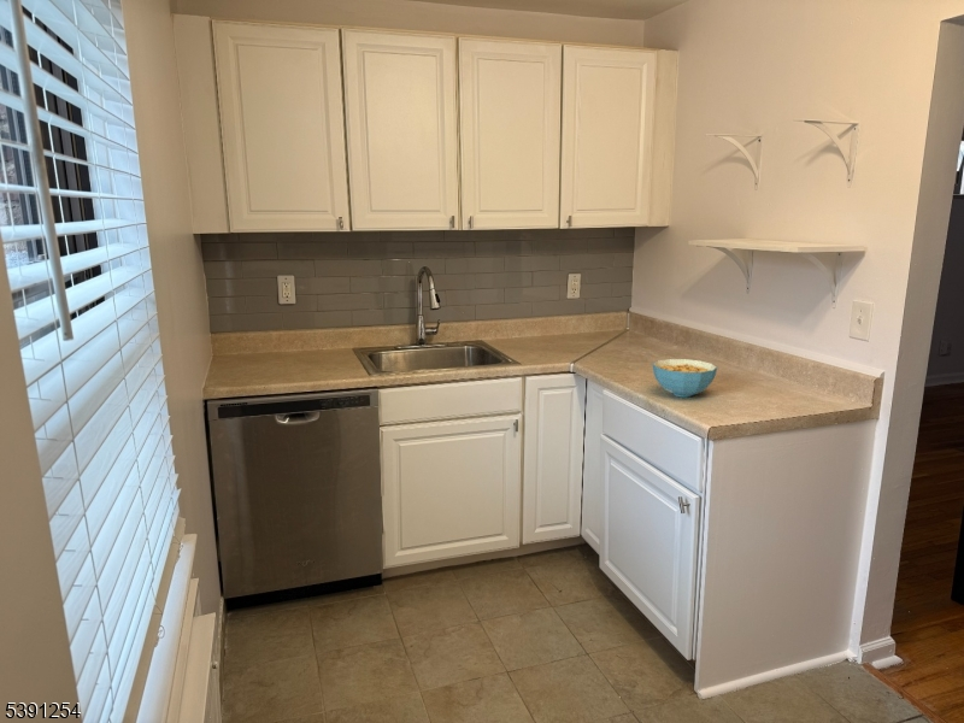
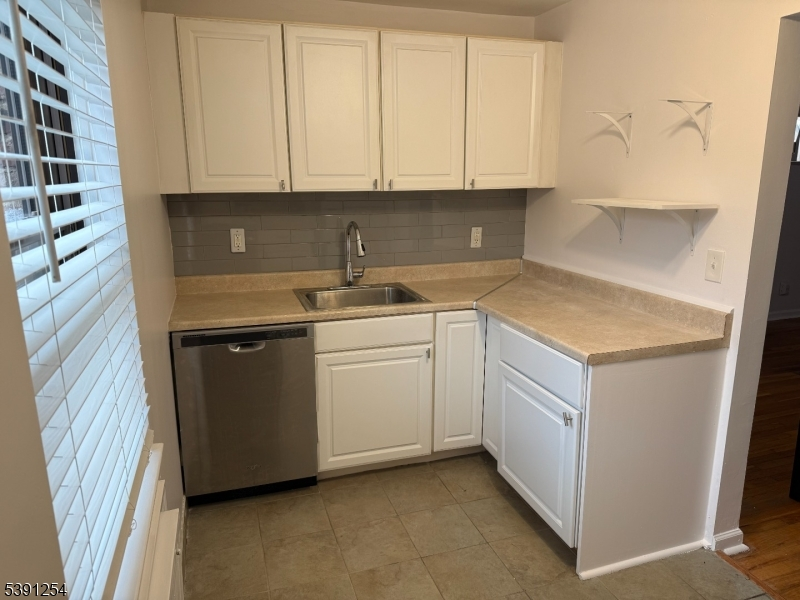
- cereal bowl (683, 380)
